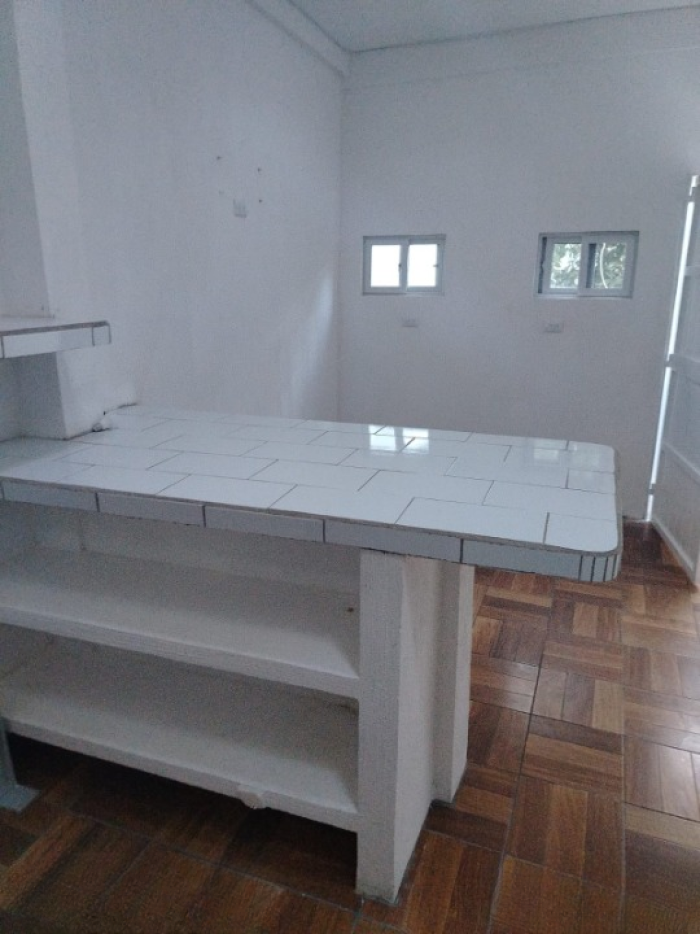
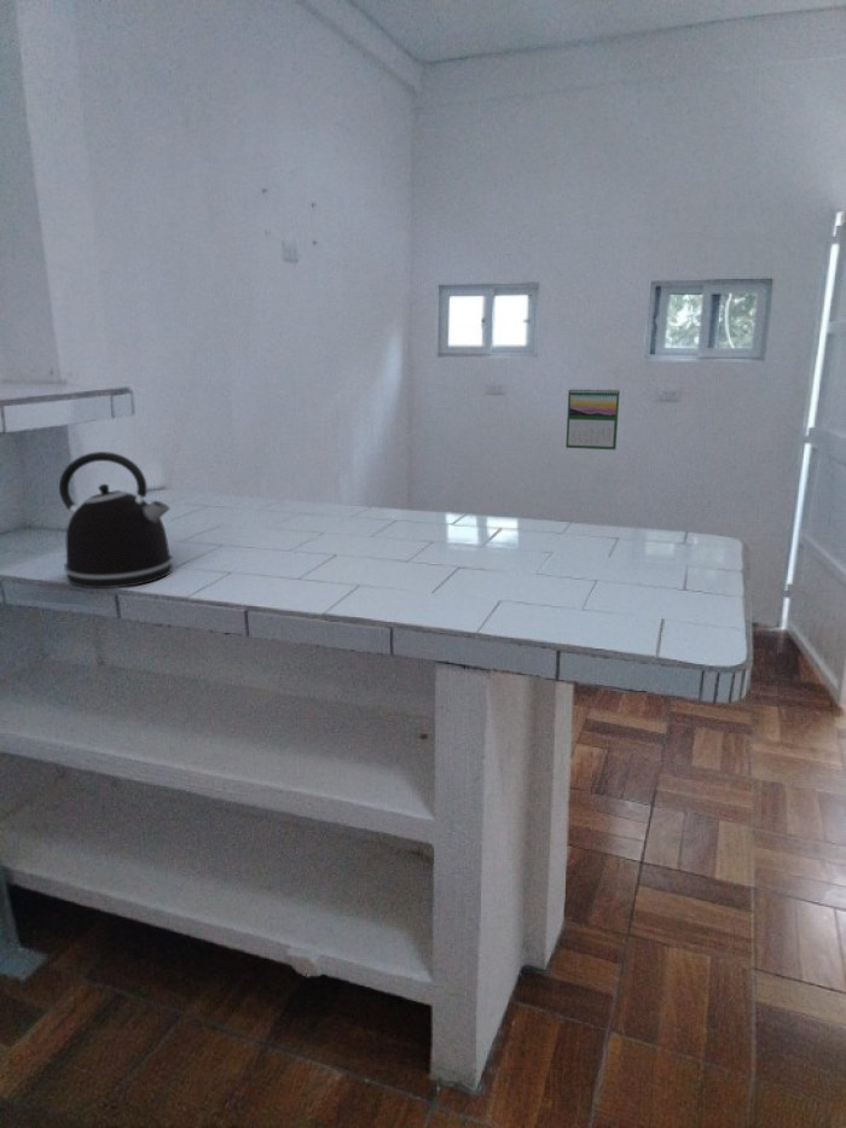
+ kettle (112, 513)
+ calendar (592, 418)
